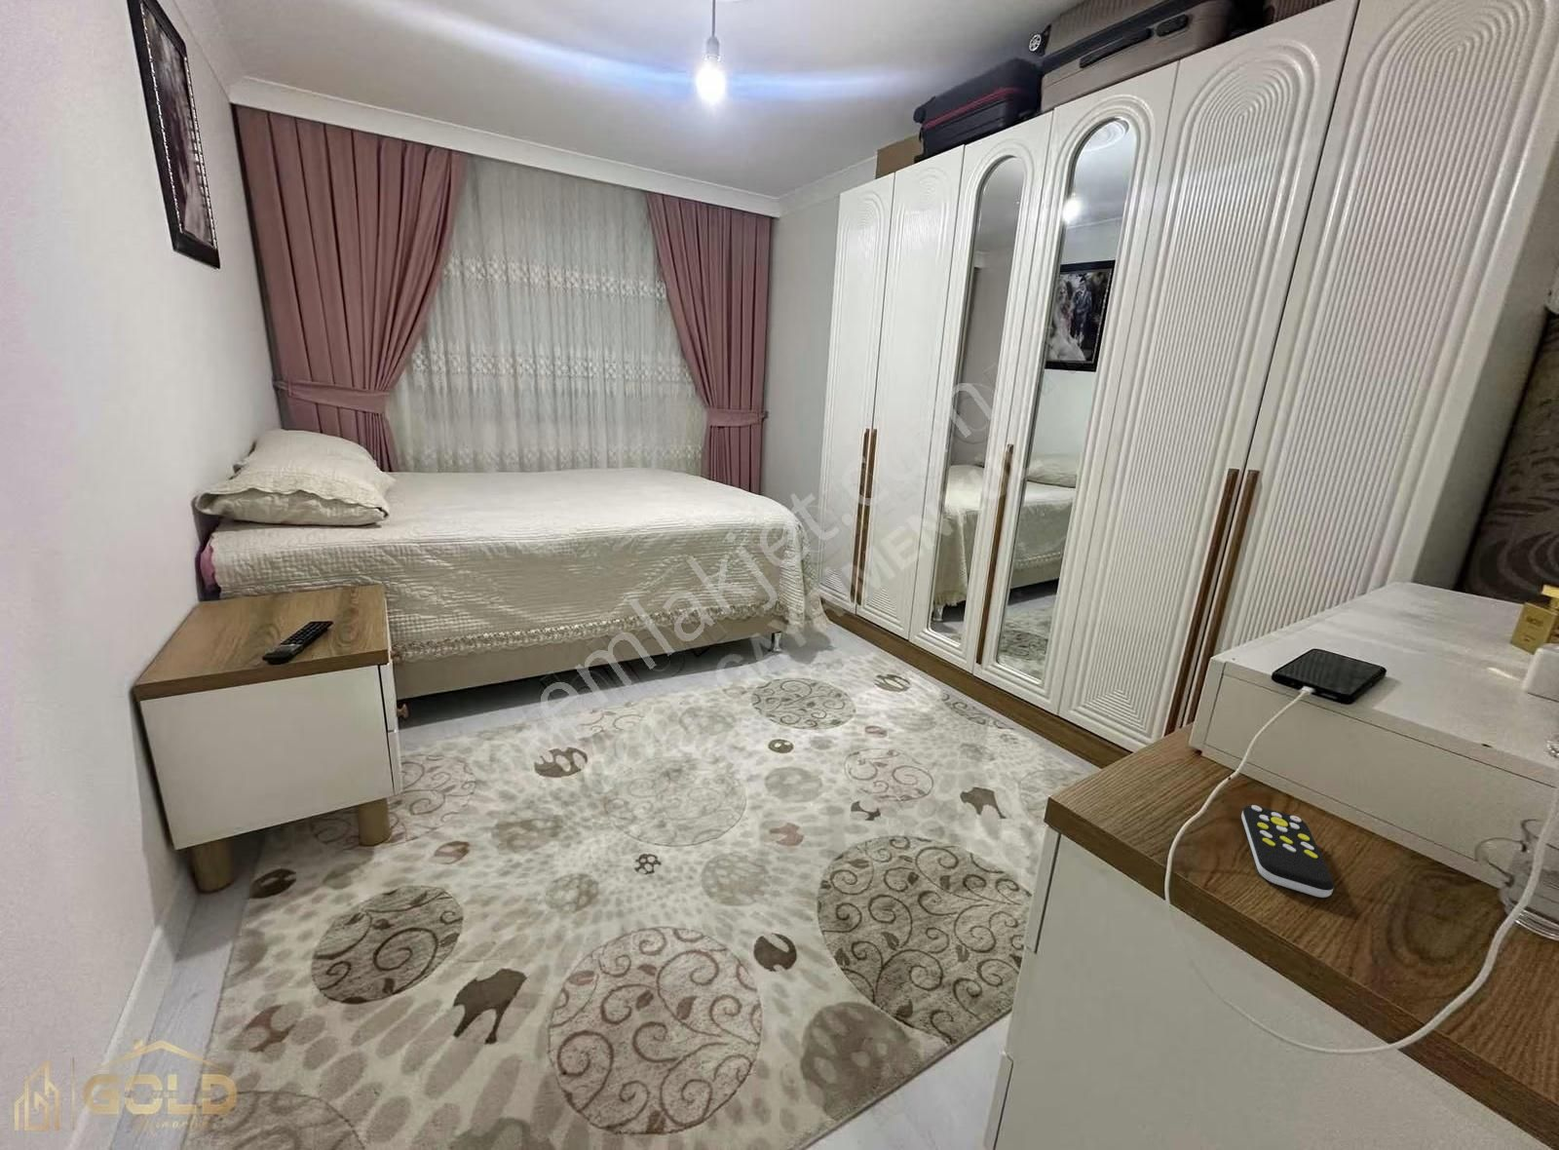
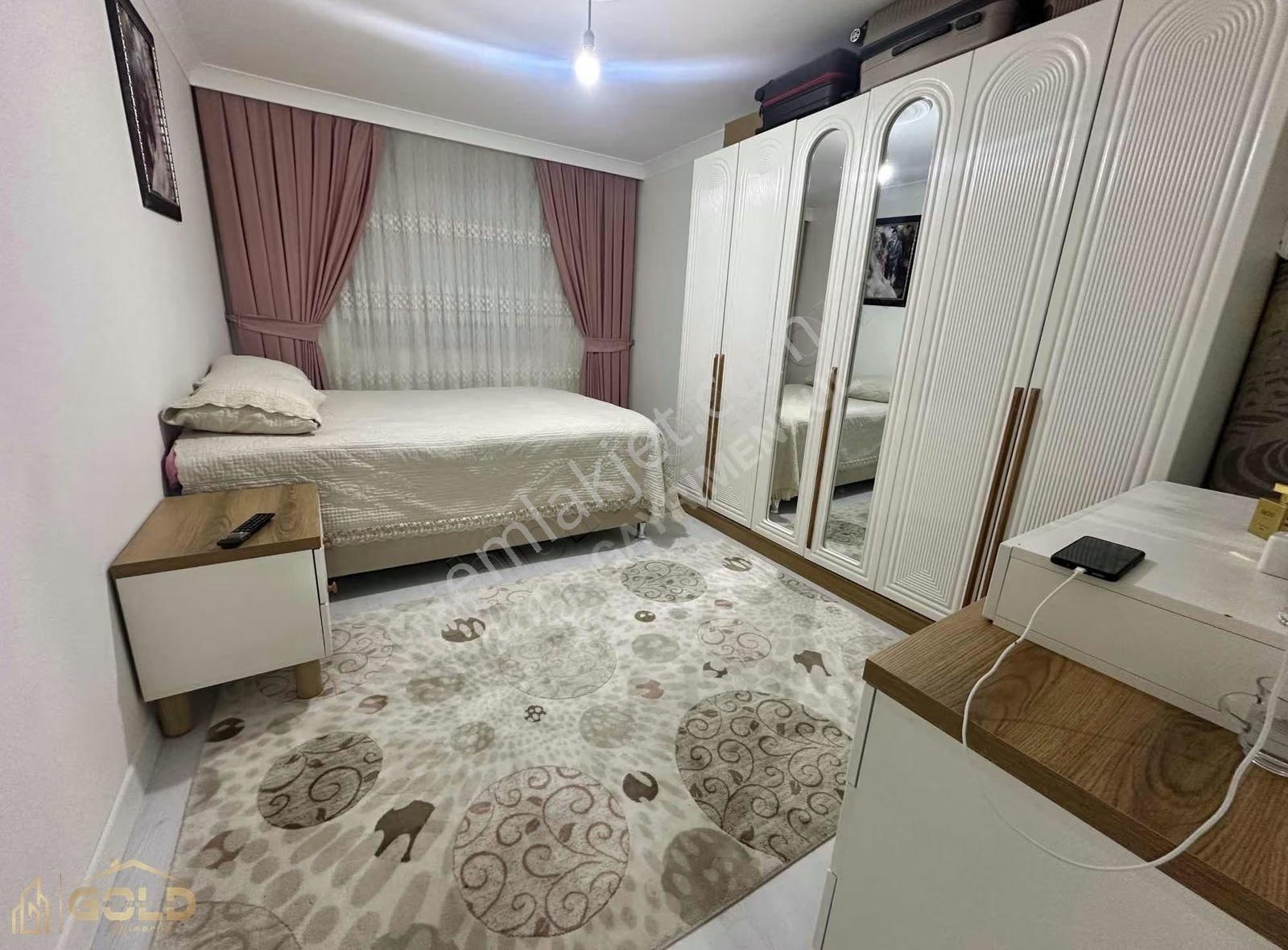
- remote control (1283, 847)
